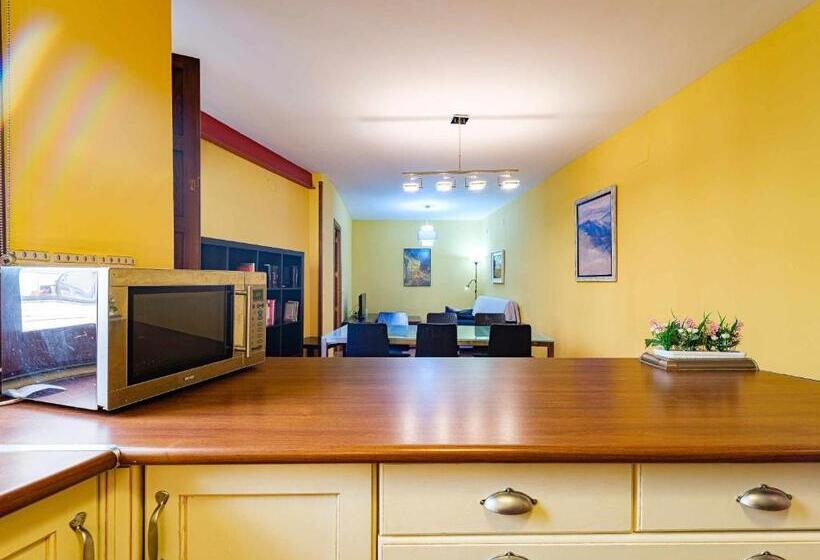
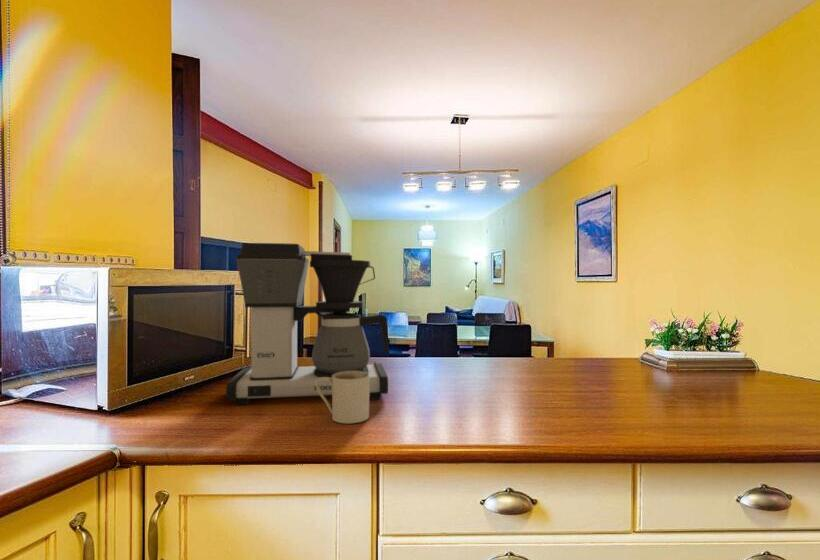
+ coffee maker (318, 315)
+ mug (342, 396)
